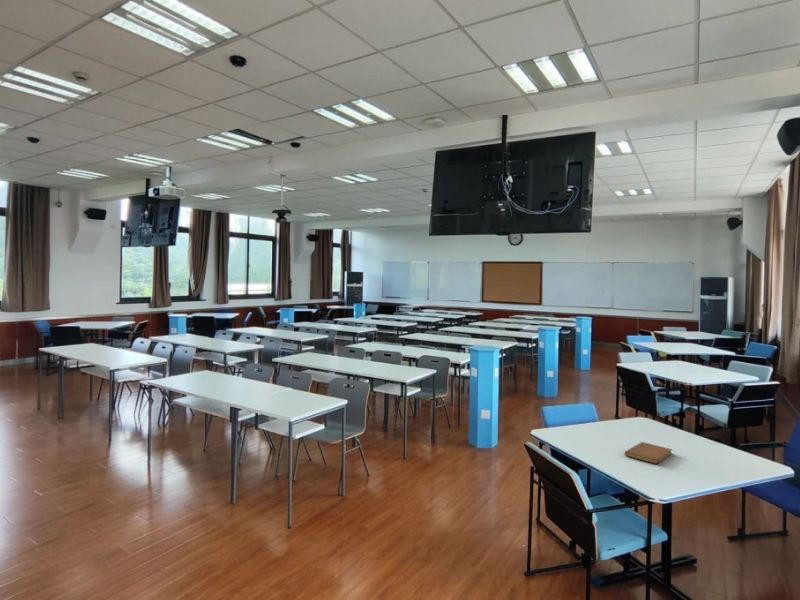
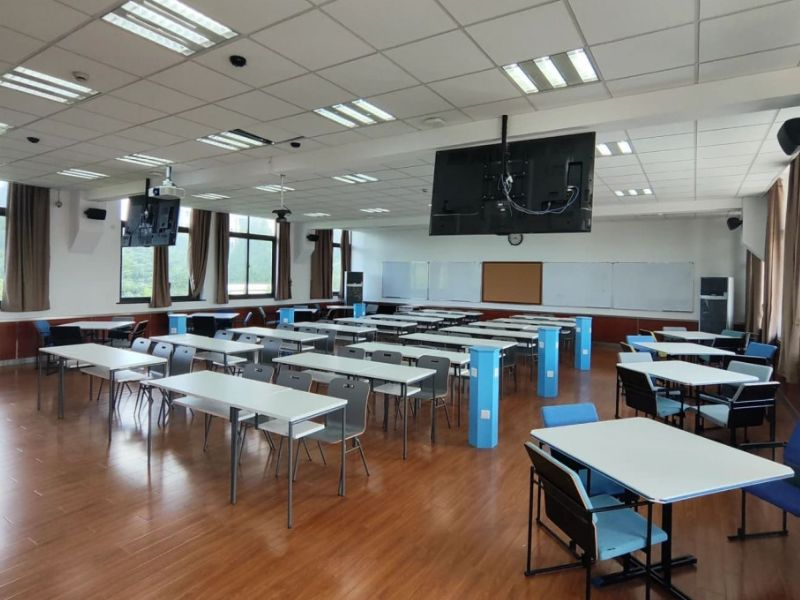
- notebook (648, 452)
